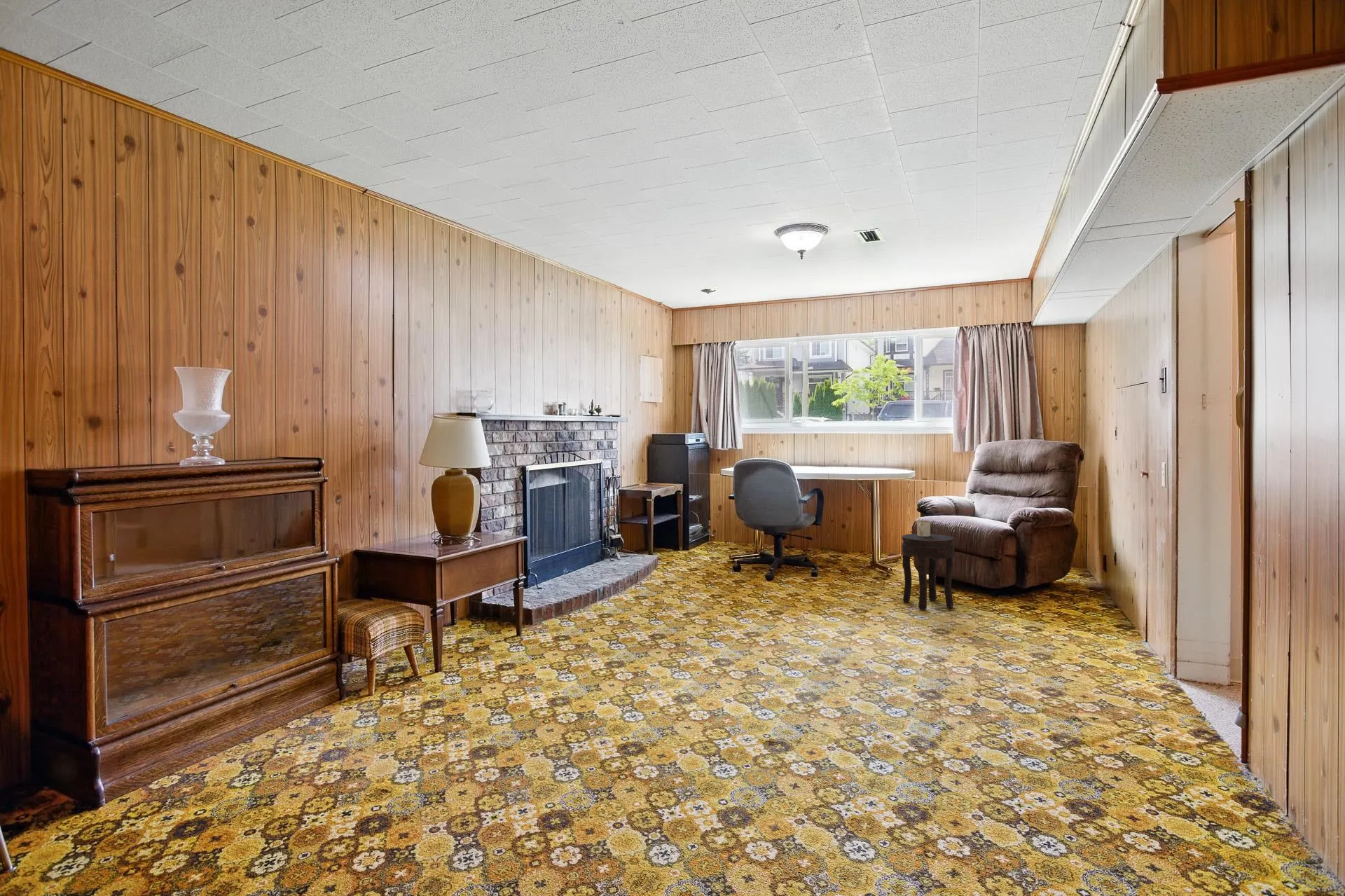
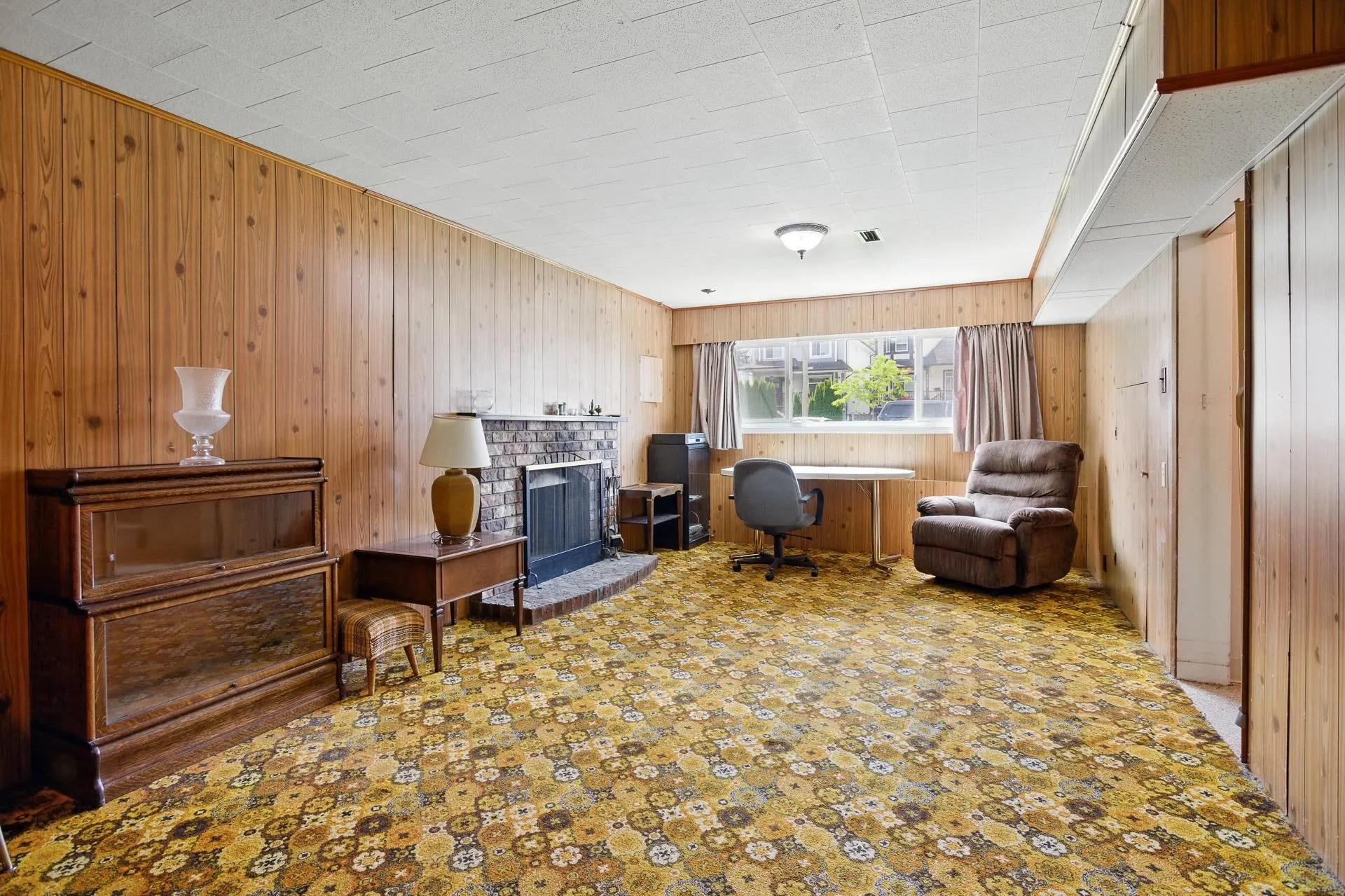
- mug (923, 528)
- side table (929, 570)
